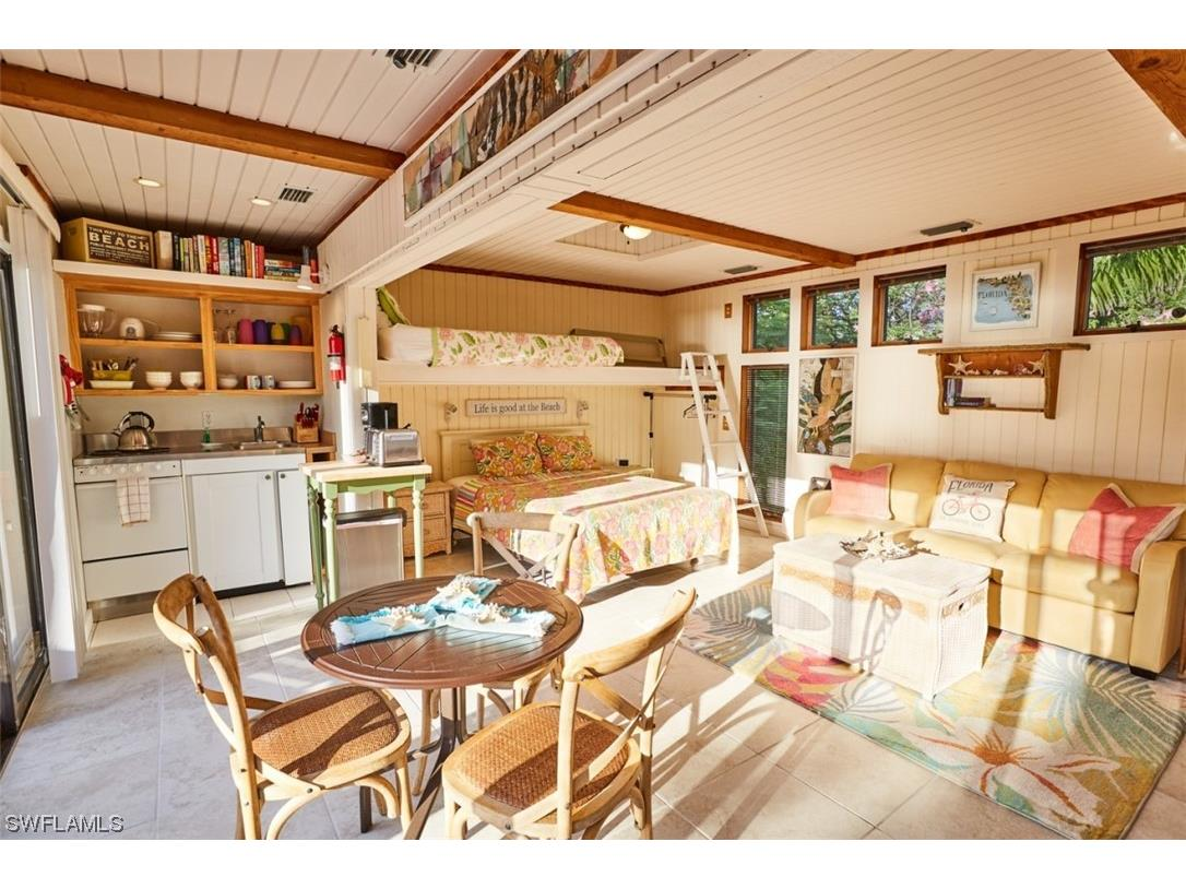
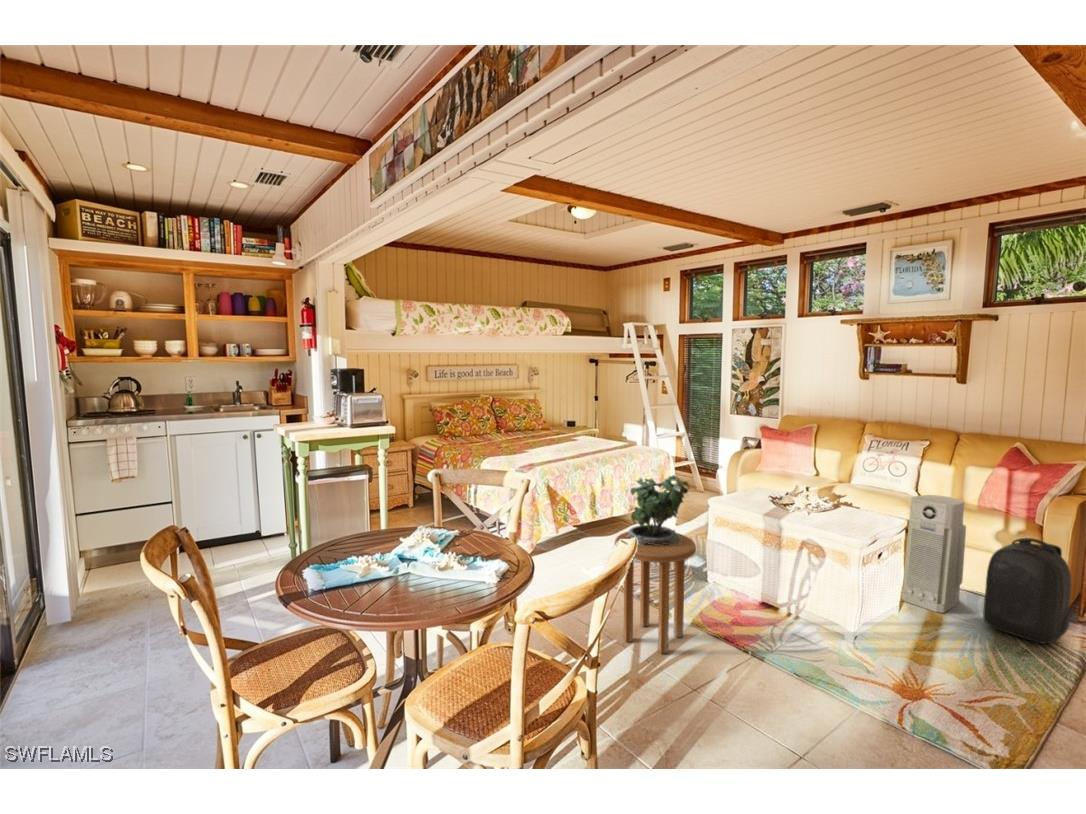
+ side table (649, 589)
+ air purifier (936, 549)
+ potted plant (657, 504)
+ backpack (1028, 585)
